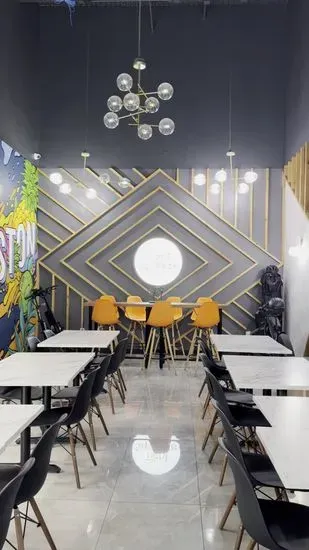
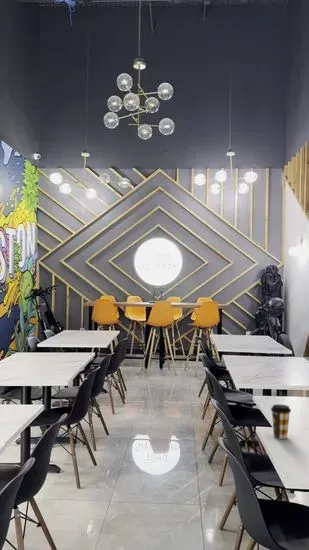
+ coffee cup (280, 421)
